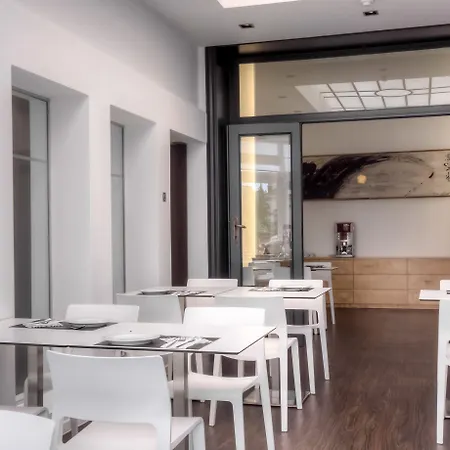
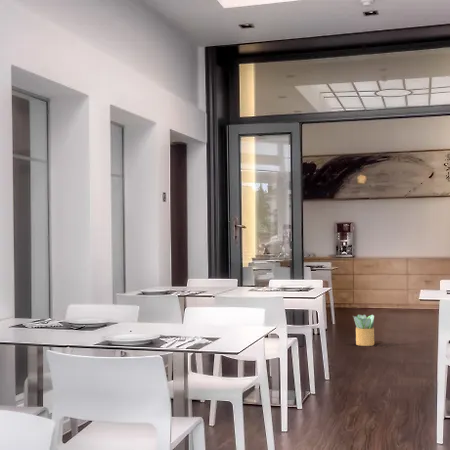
+ potted plant (363, 329)
